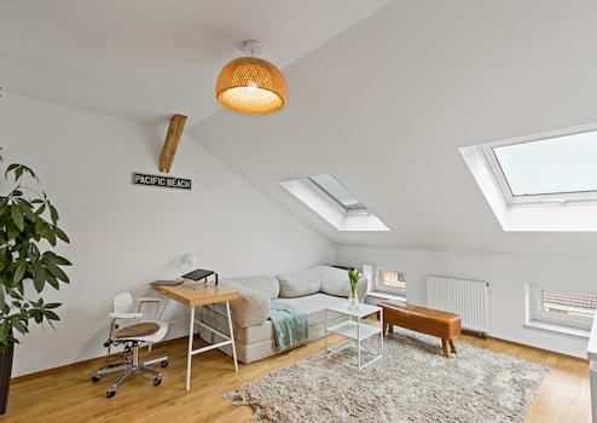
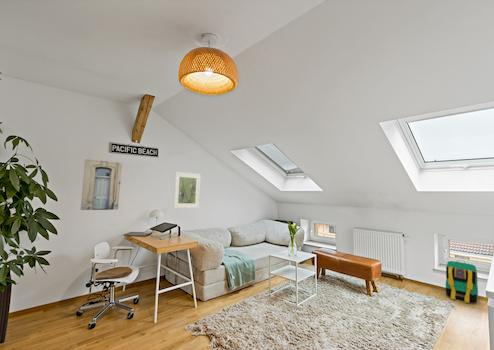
+ wall art (102, 185)
+ backpack (461, 279)
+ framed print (187, 190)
